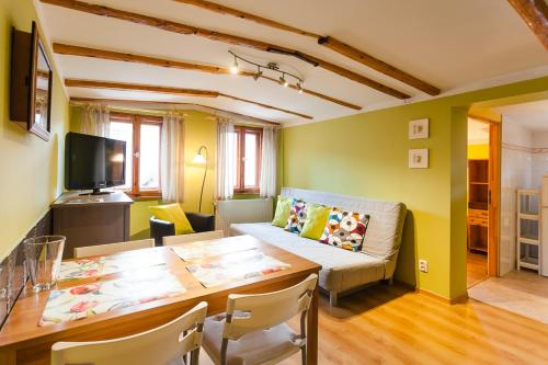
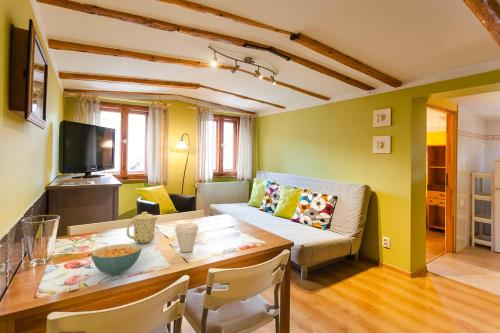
+ cup (186, 237)
+ mug (142, 227)
+ cereal bowl (116, 261)
